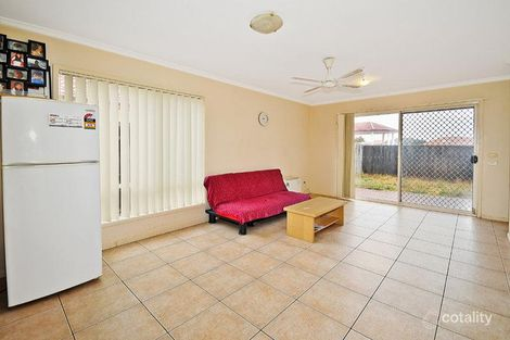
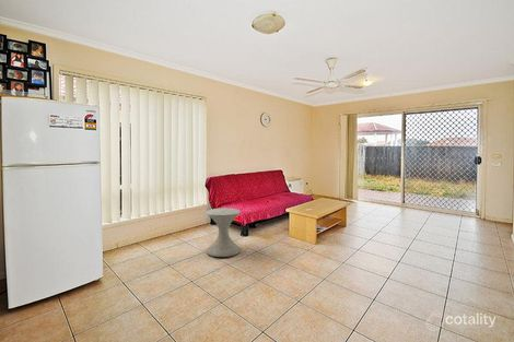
+ side table (223, 231)
